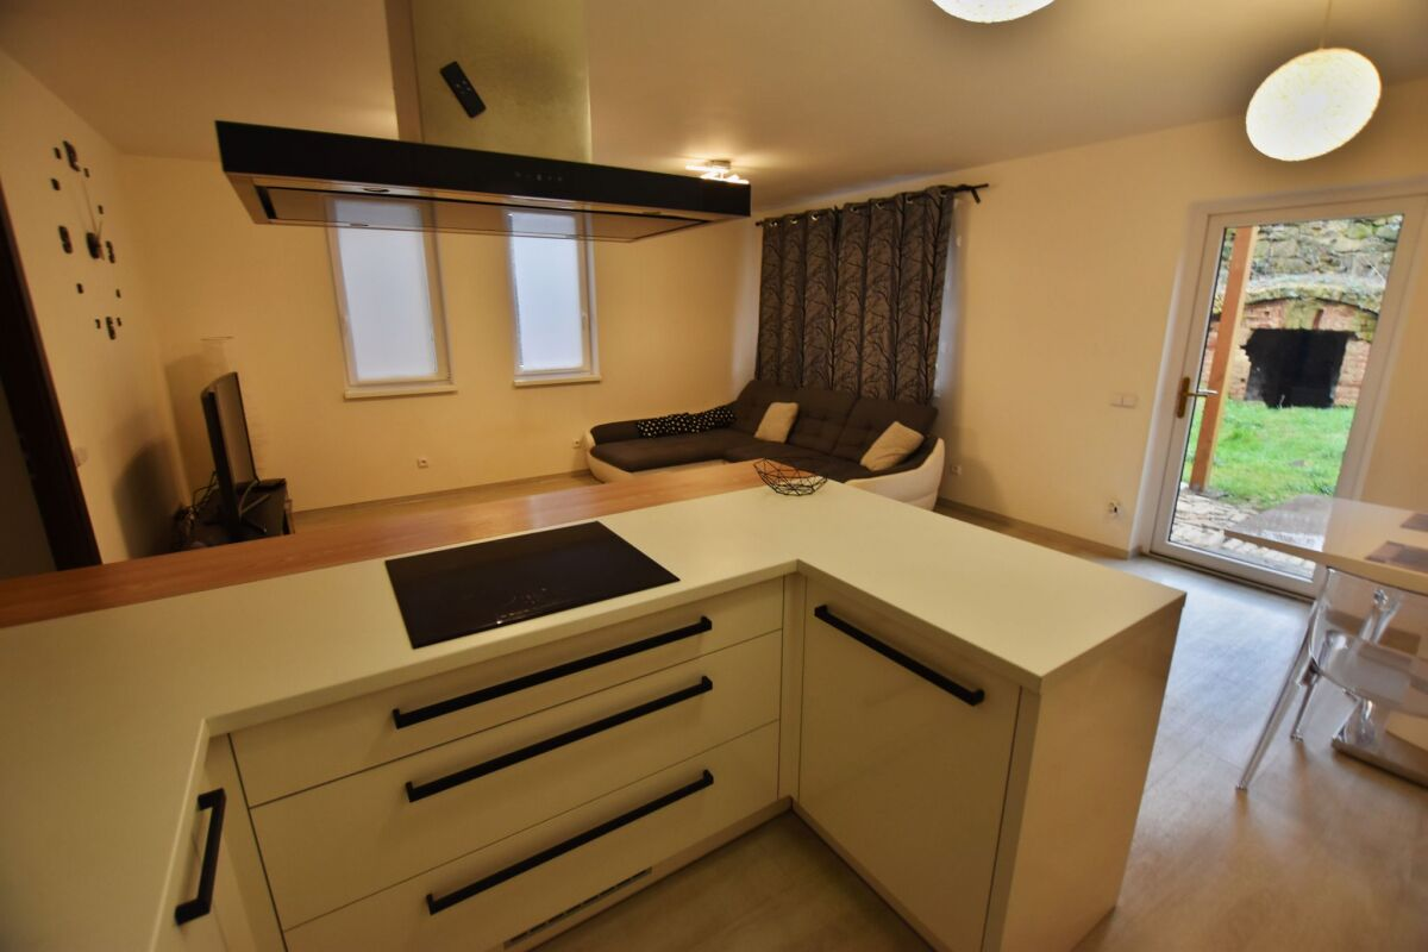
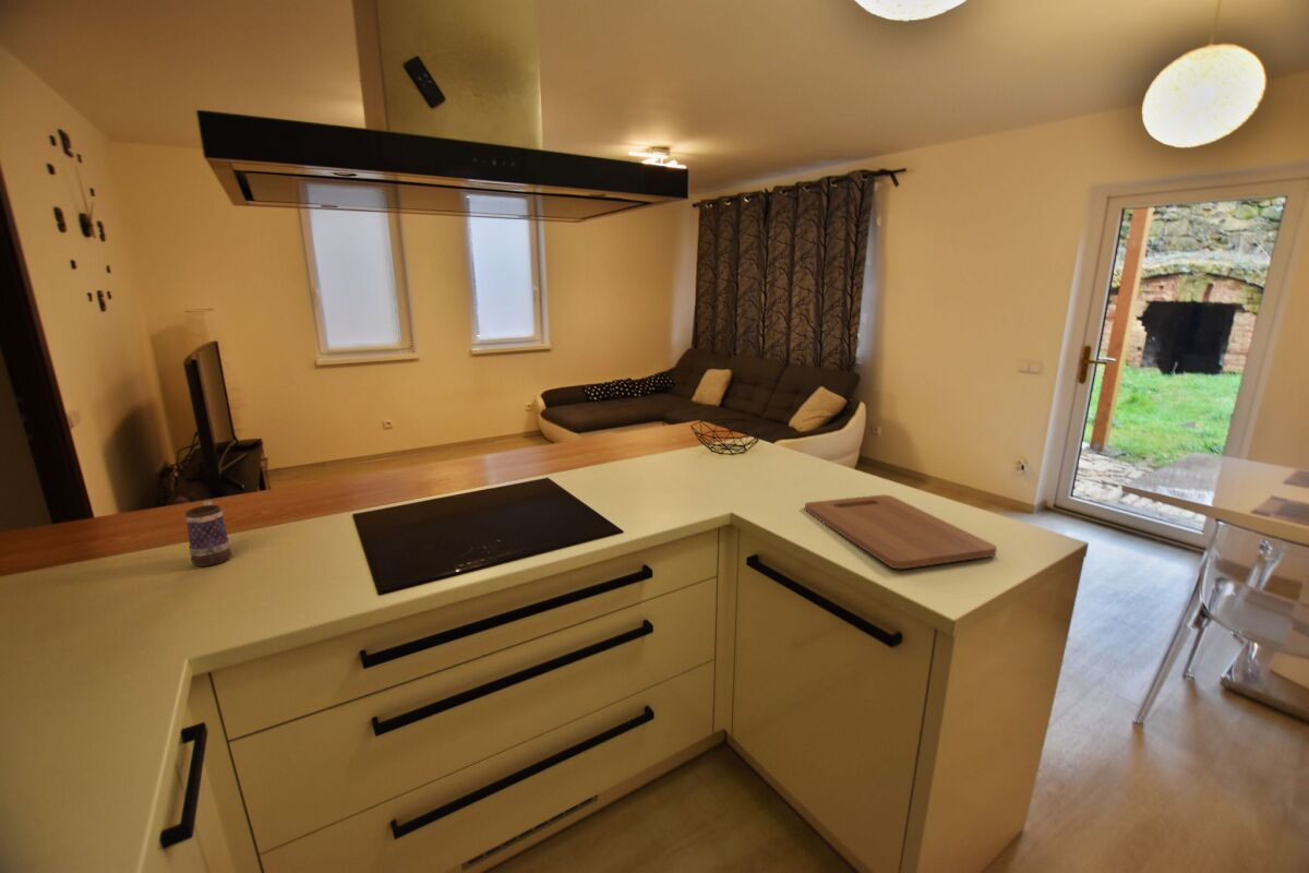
+ mug (208, 531)
+ cutting board (890, 526)
